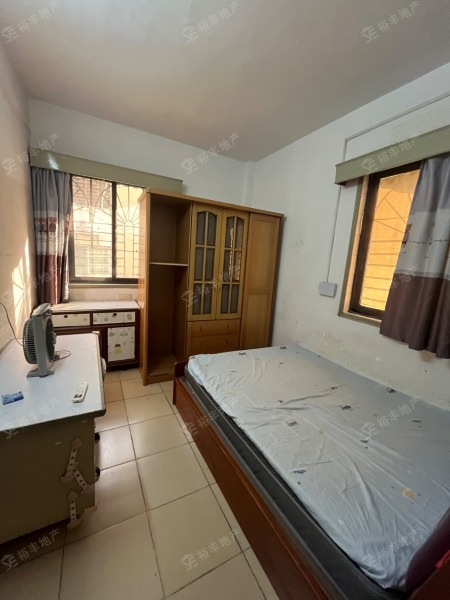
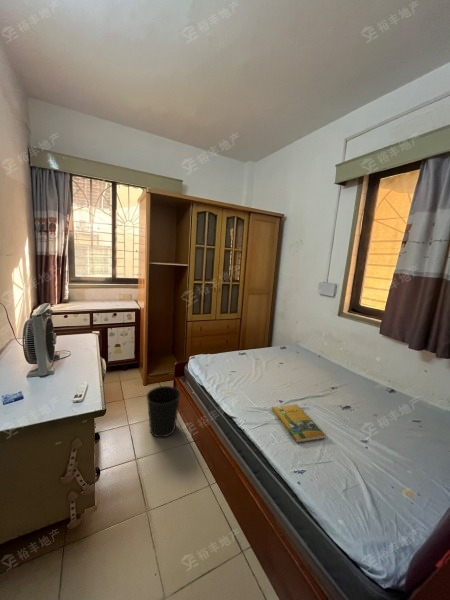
+ booklet (296, 421)
+ wastebasket (163, 411)
